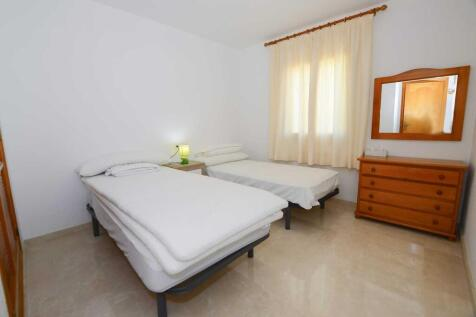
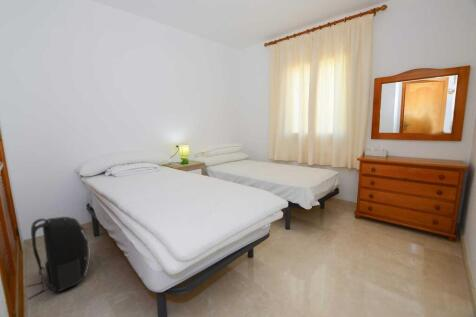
+ backpack (56, 250)
